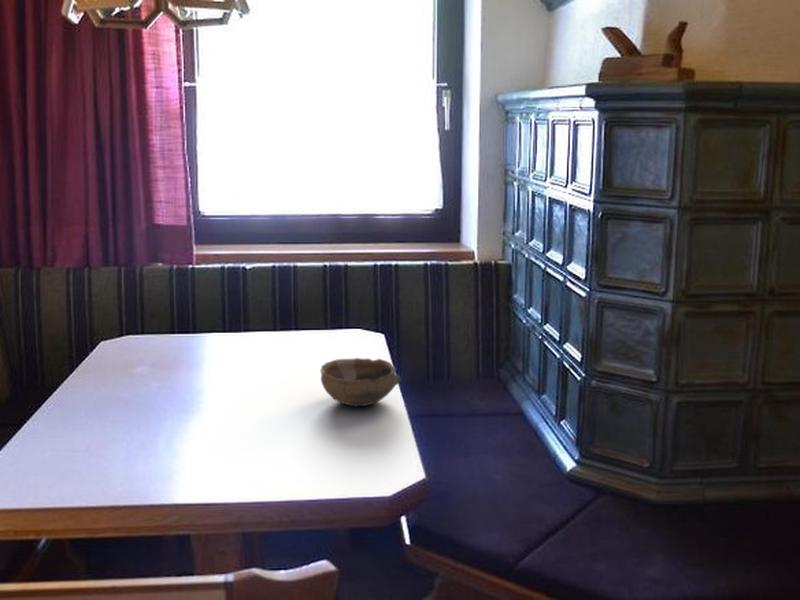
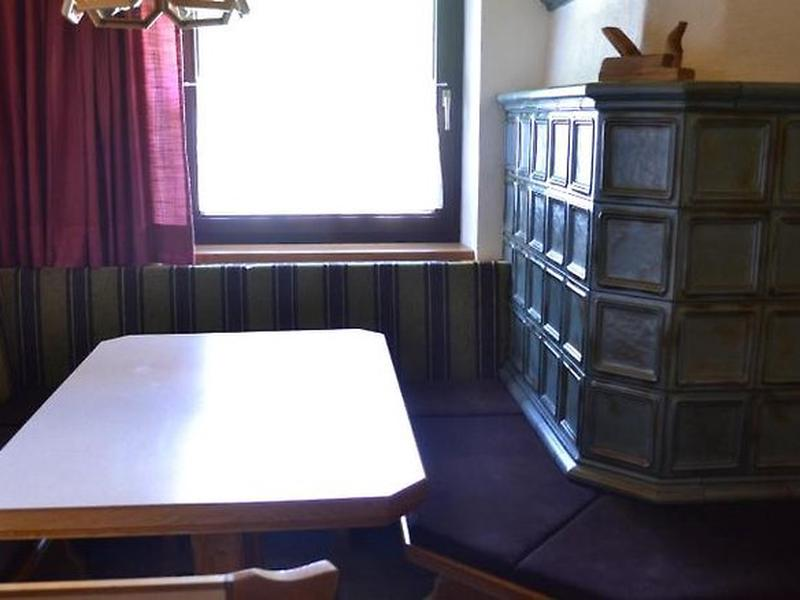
- bowl (358, 384)
